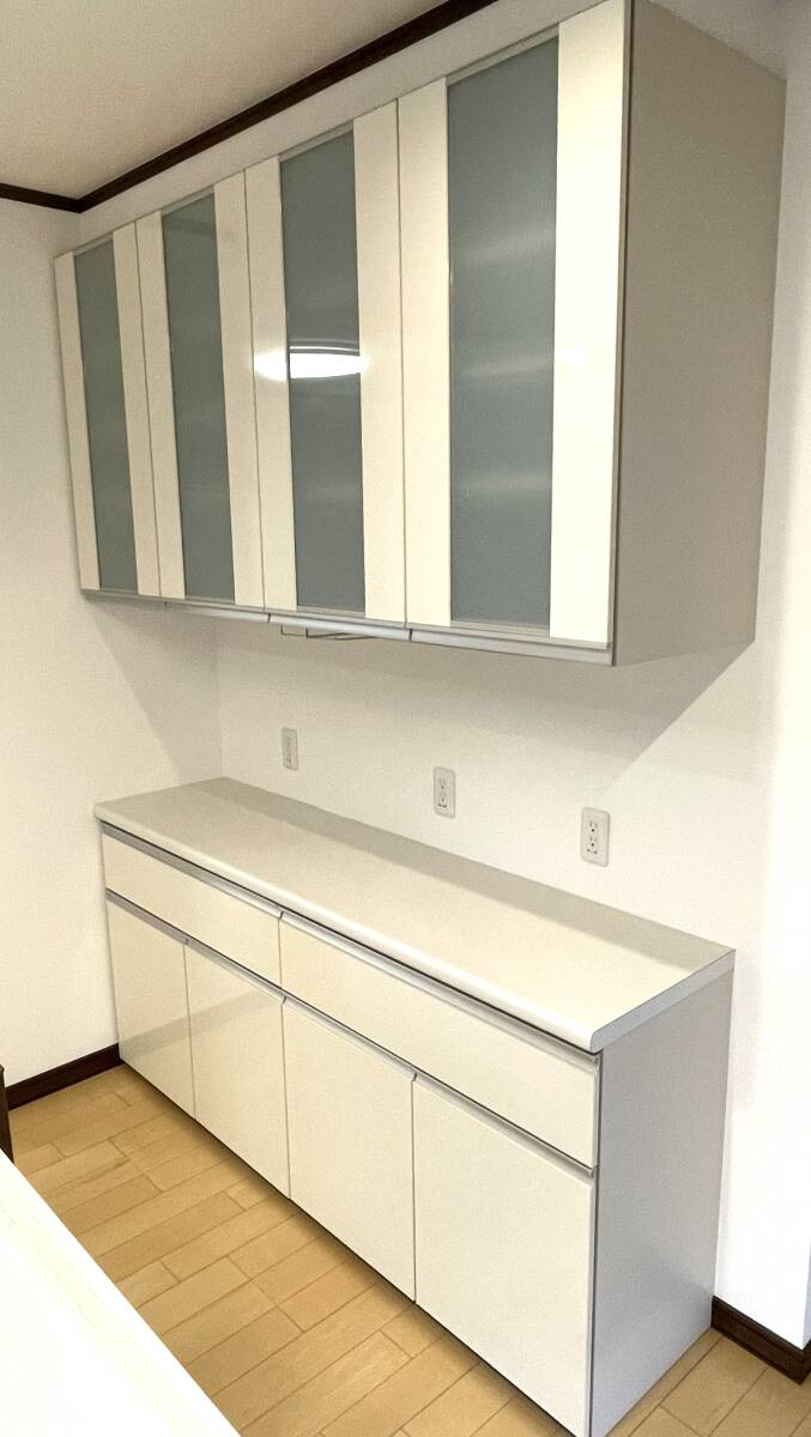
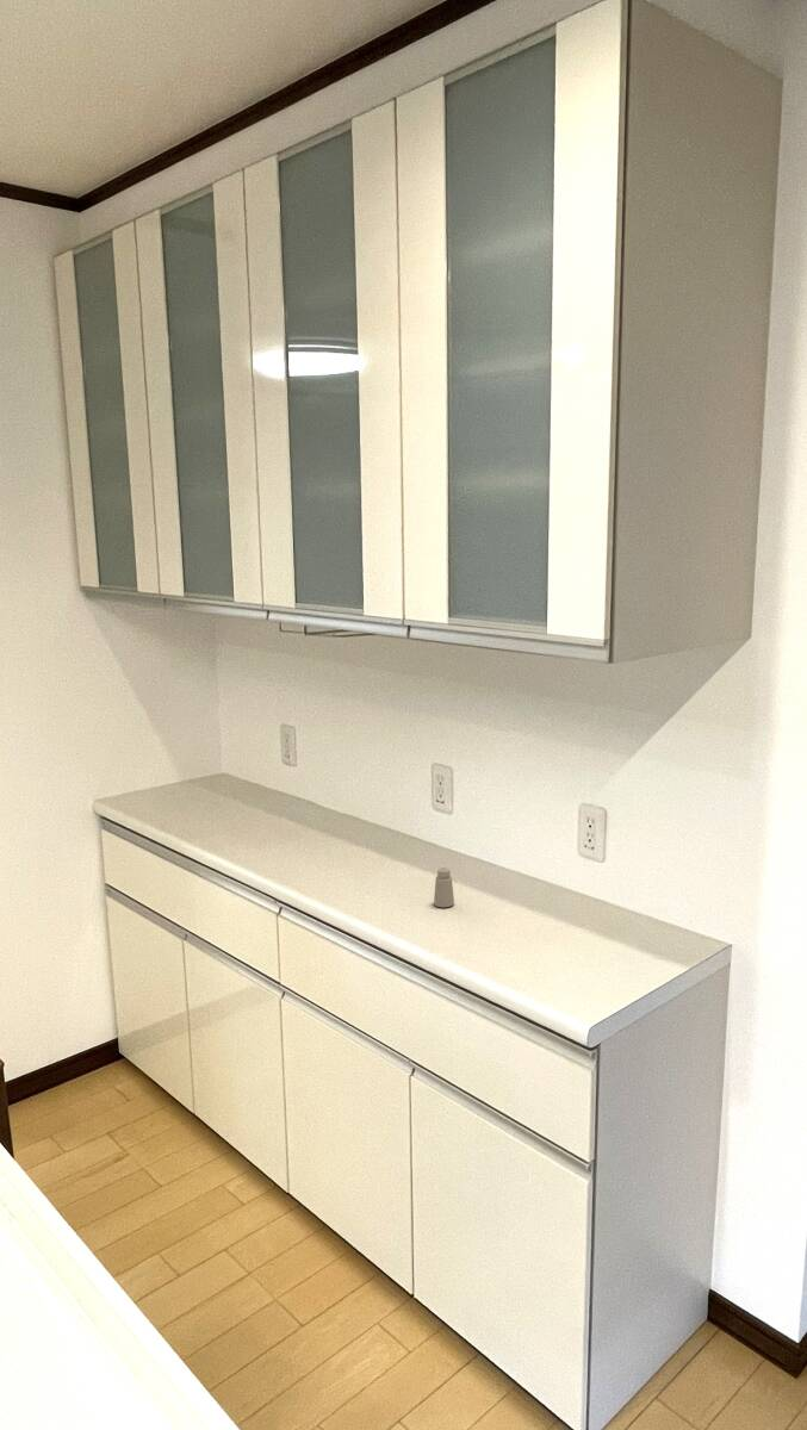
+ saltshaker (443, 885)
